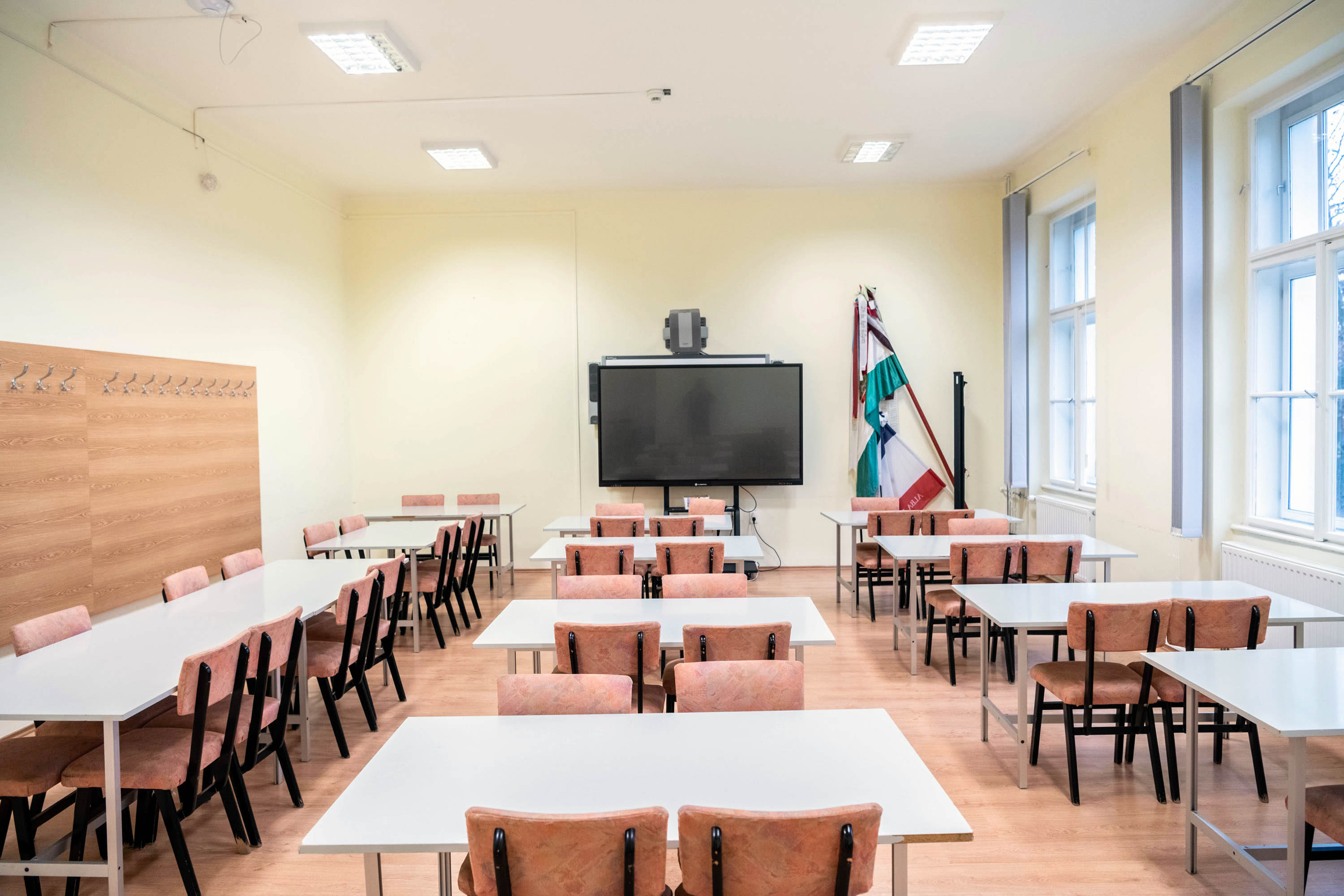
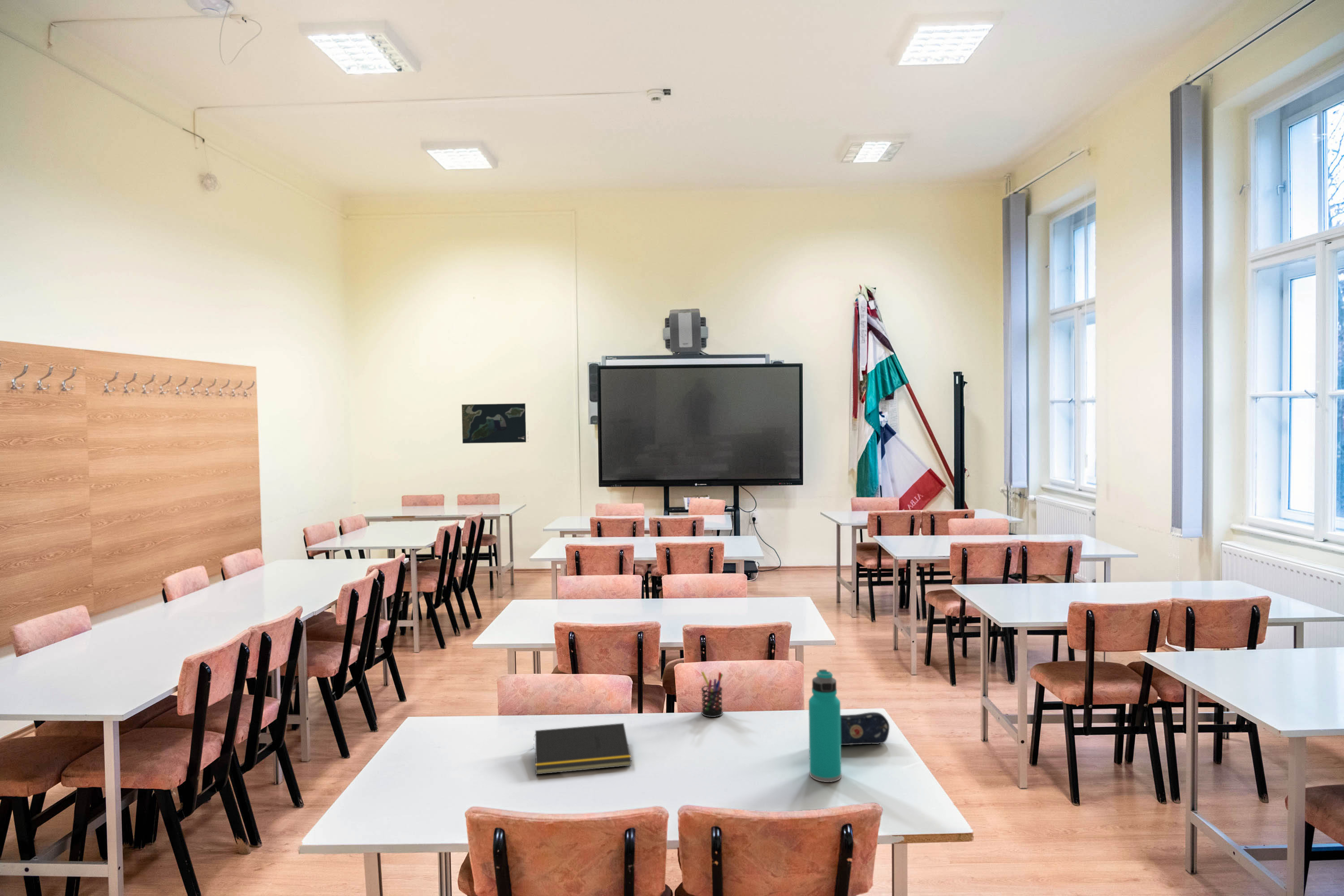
+ notepad (582, 747)
+ pen holder (714, 691)
+ pencil case (853, 729)
+ water bottle (824, 723)
+ map (495, 423)
